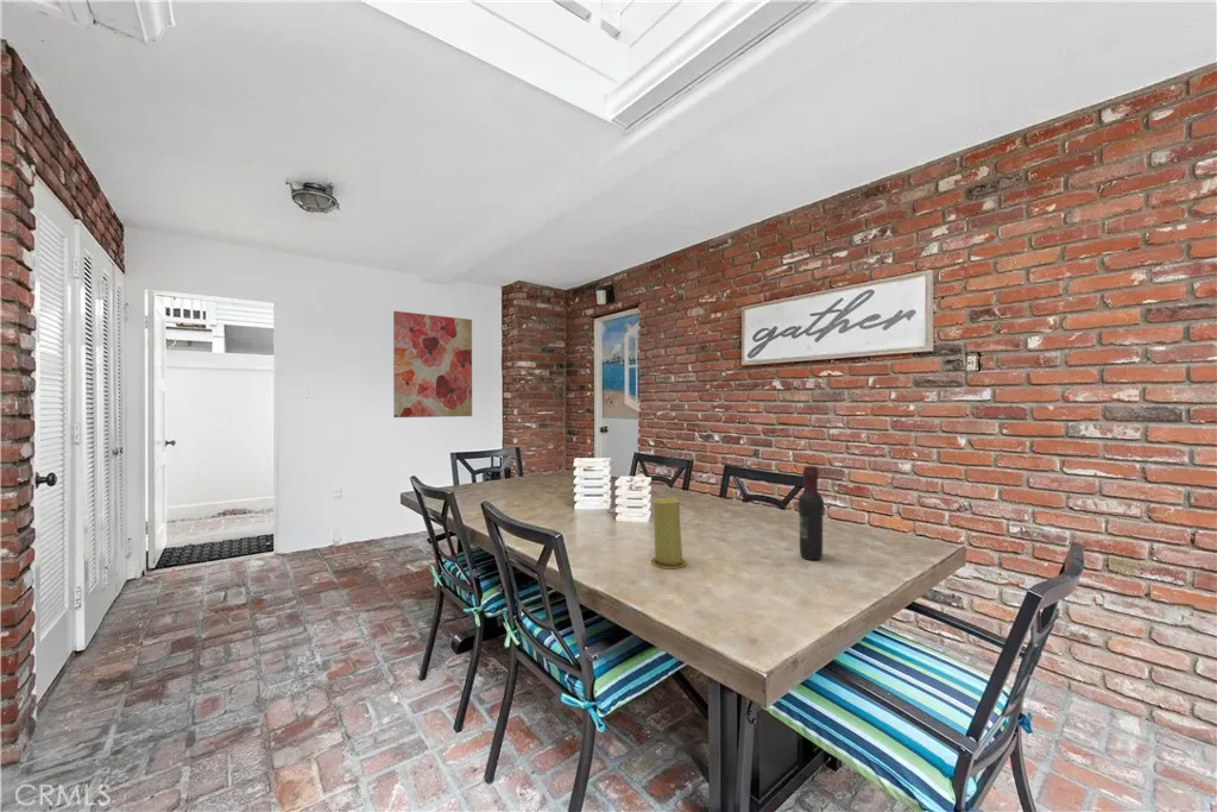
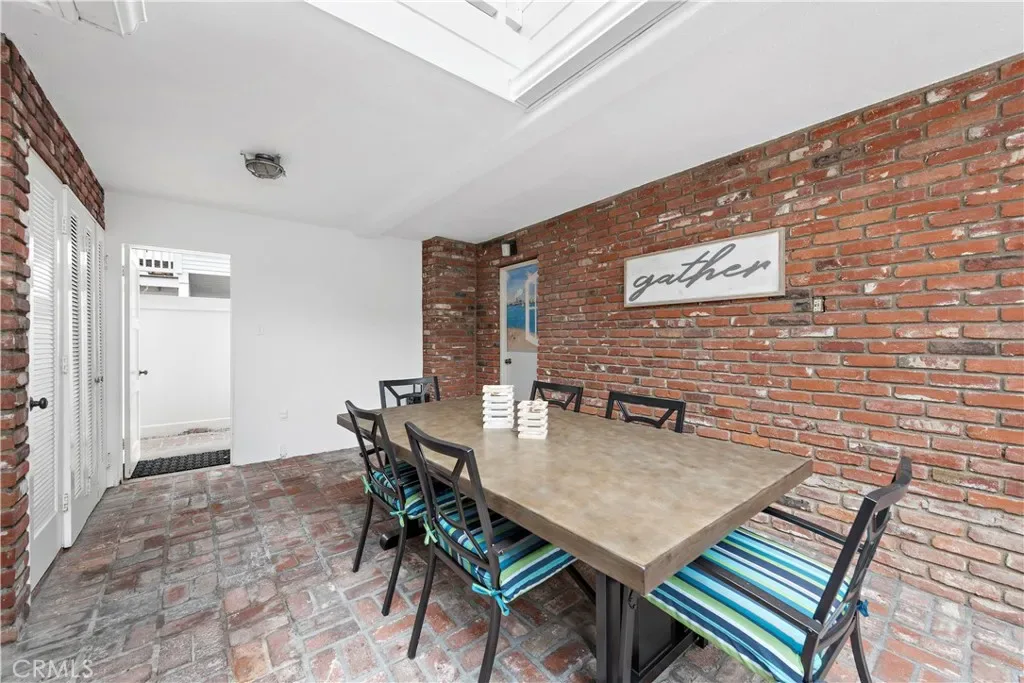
- wine bottle (811, 511)
- candle (668, 530)
- wall art (434, 366)
